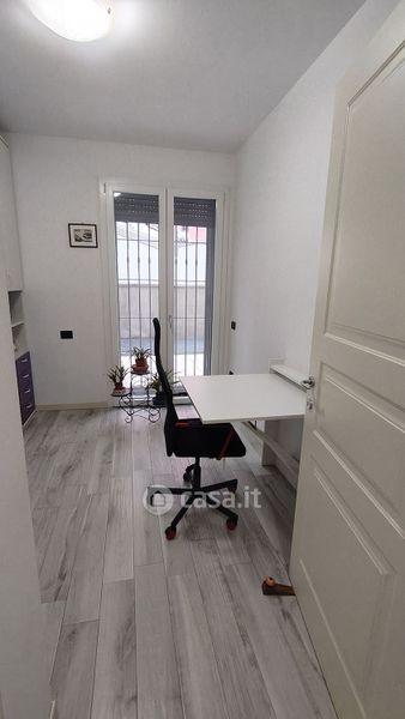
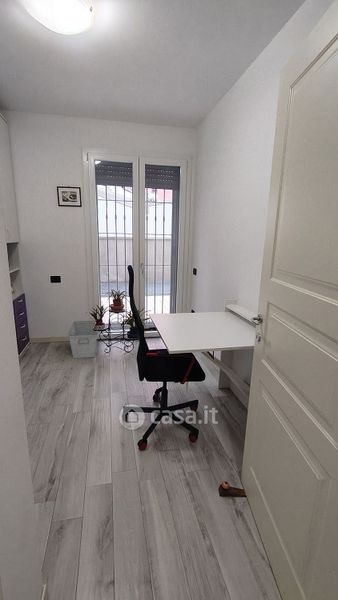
+ storage bin (85, 338)
